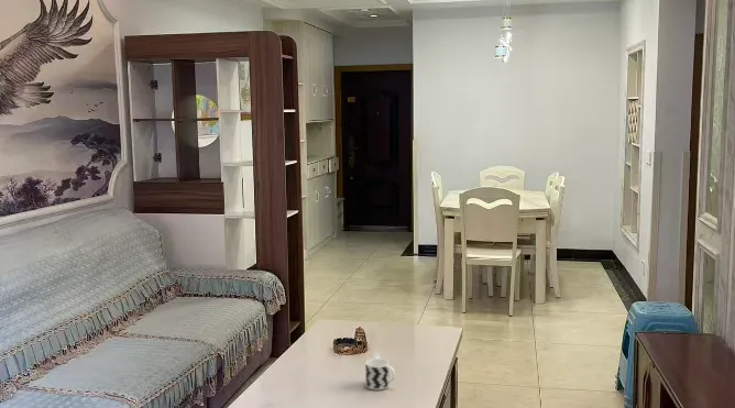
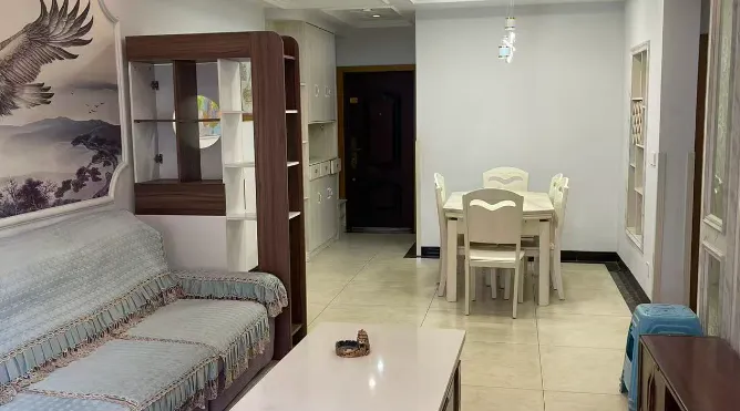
- cup (381, 374)
